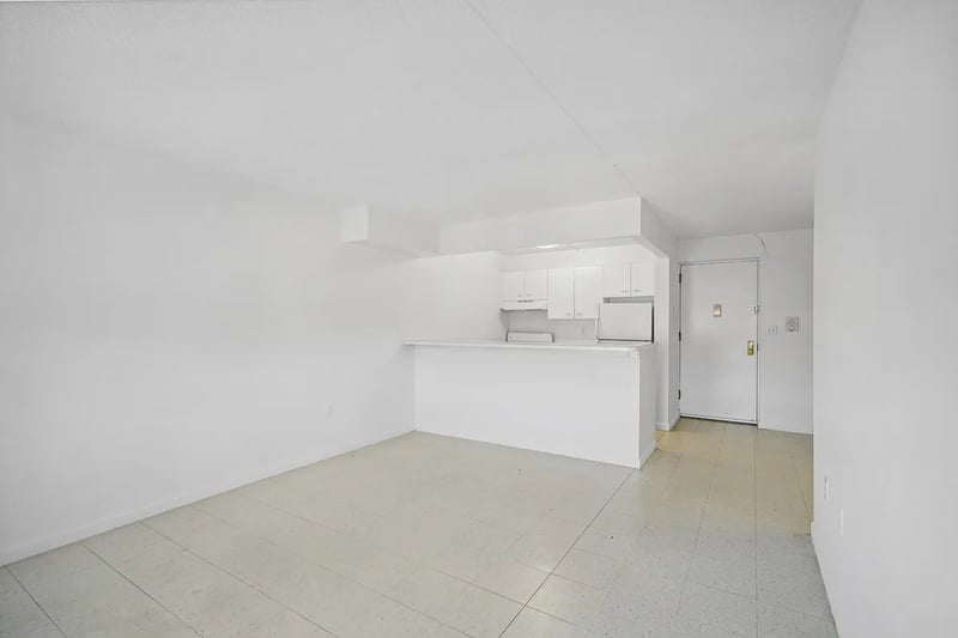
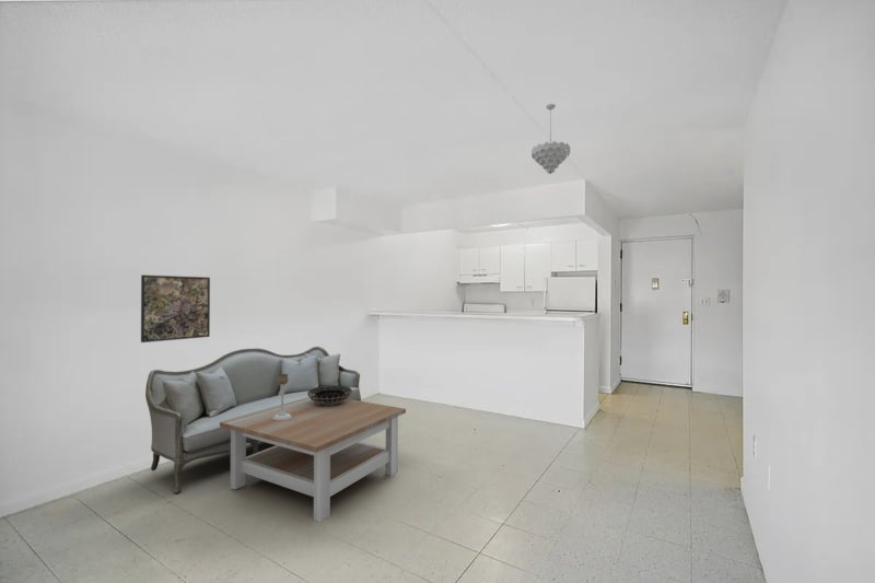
+ coffee table (317, 446)
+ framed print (177, 307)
+ pendant light (550, 139)
+ decorative bowl (329, 396)
+ candle holder (282, 395)
+ sofa (267, 397)
